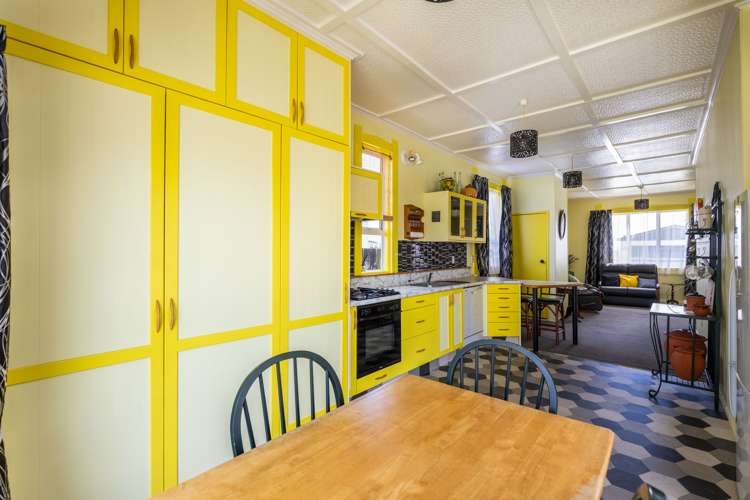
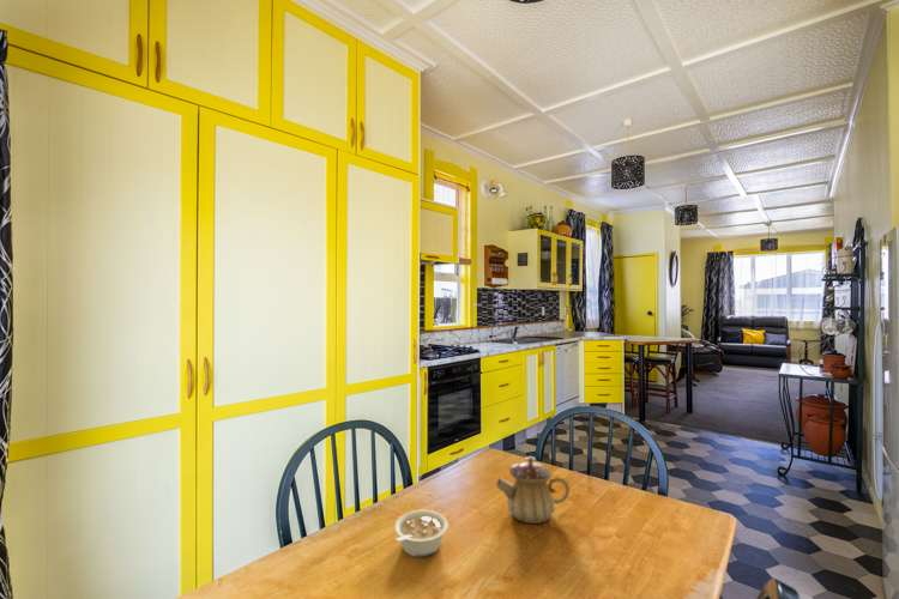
+ teapot (533, 484)
+ legume (421, 533)
